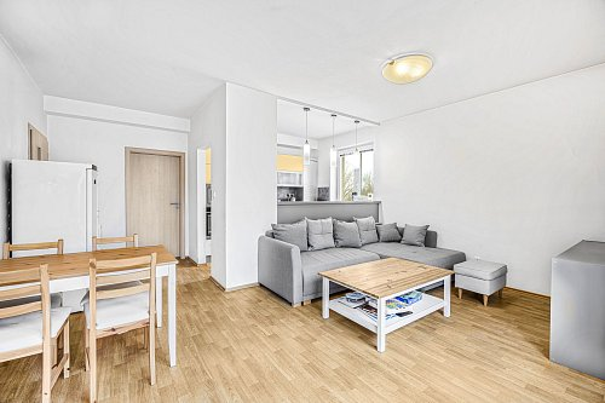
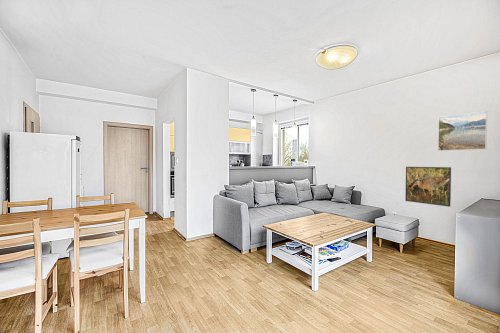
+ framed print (460, 132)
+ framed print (426, 185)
